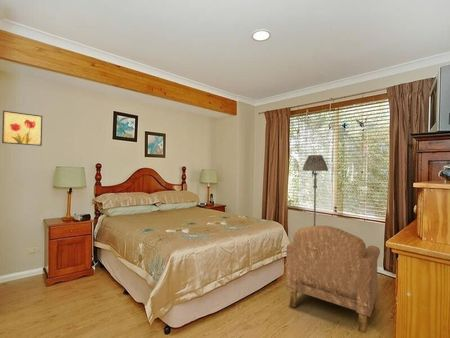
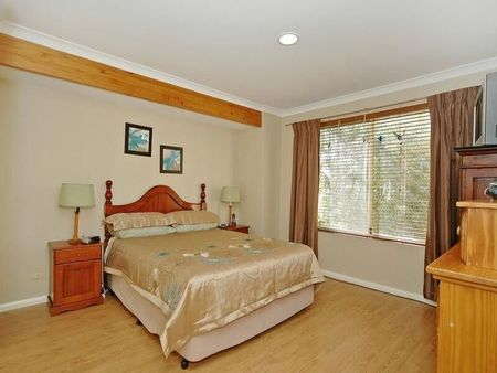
- floor lamp (314, 209)
- wall art (23, 129)
- armchair (334, 264)
